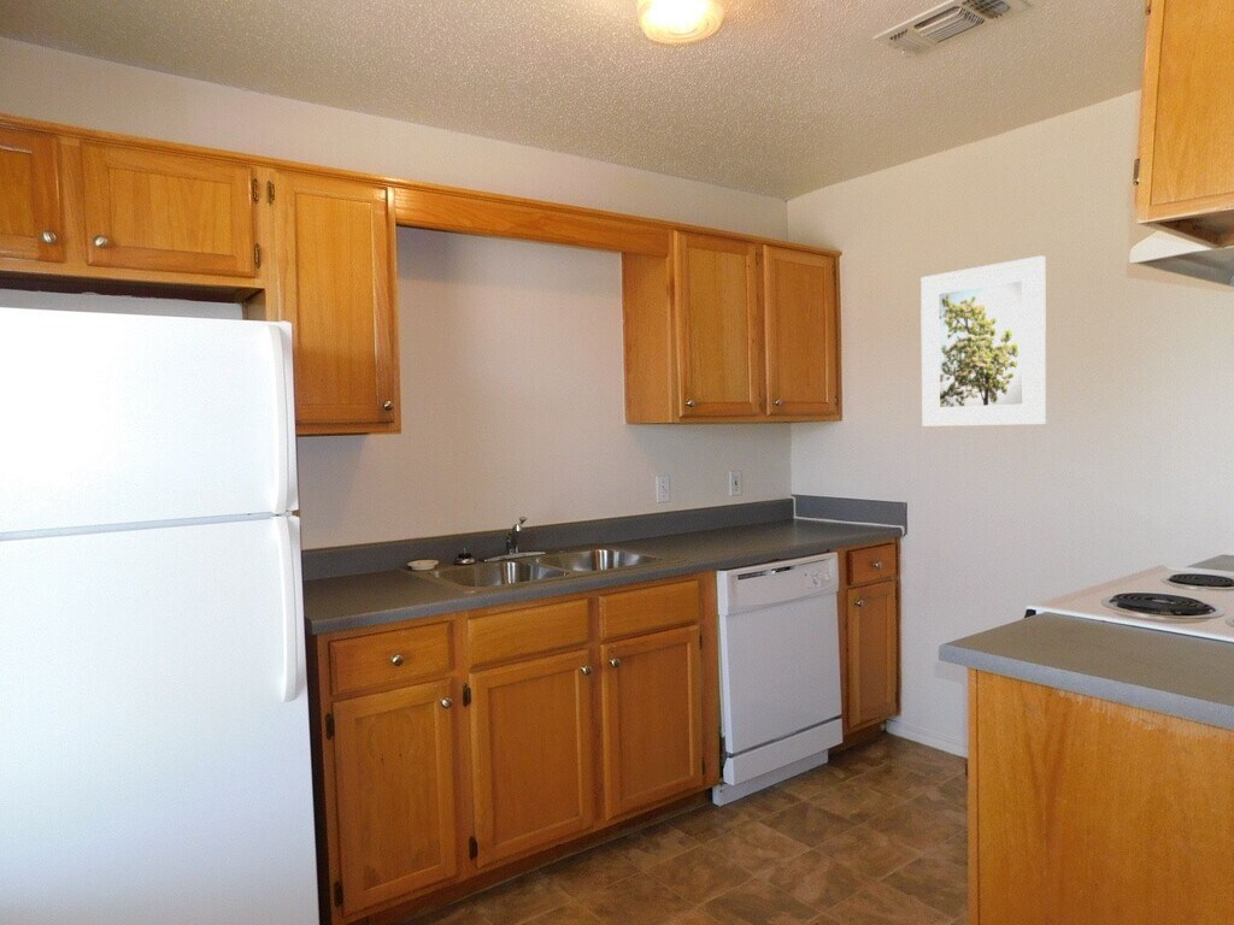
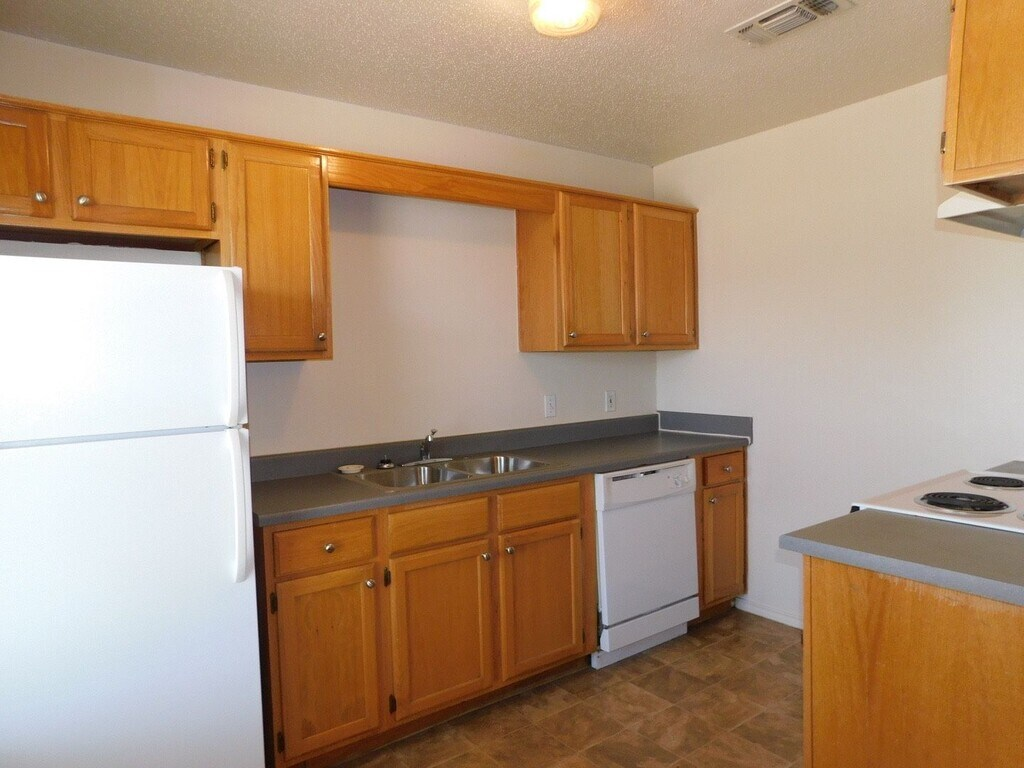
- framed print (980, 346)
